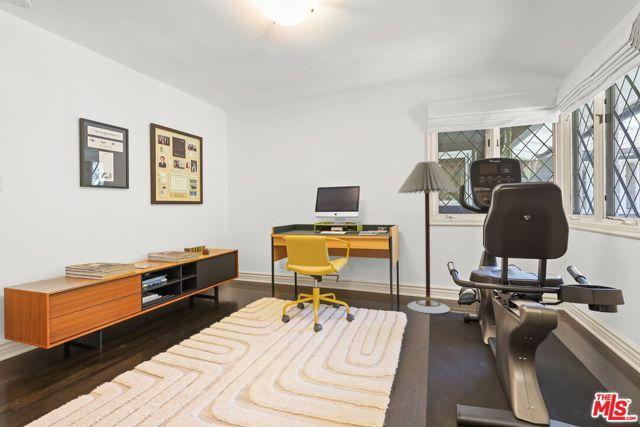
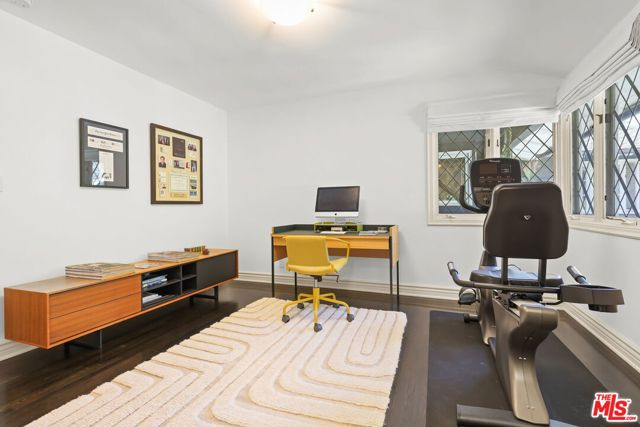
- floor lamp (427, 234)
